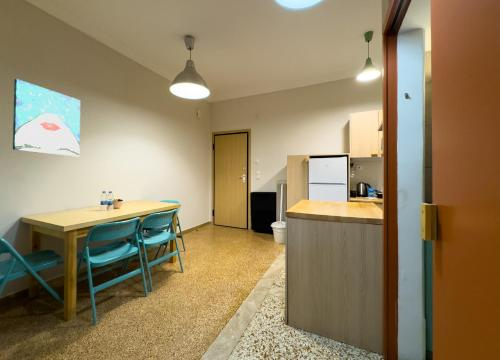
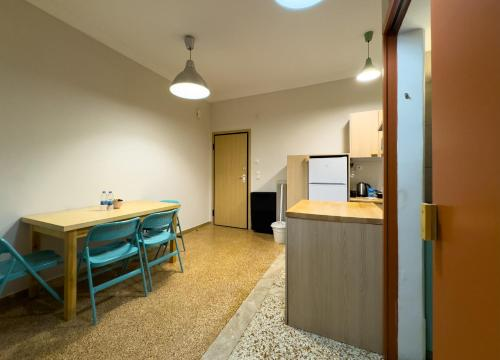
- wall art (50, 122)
